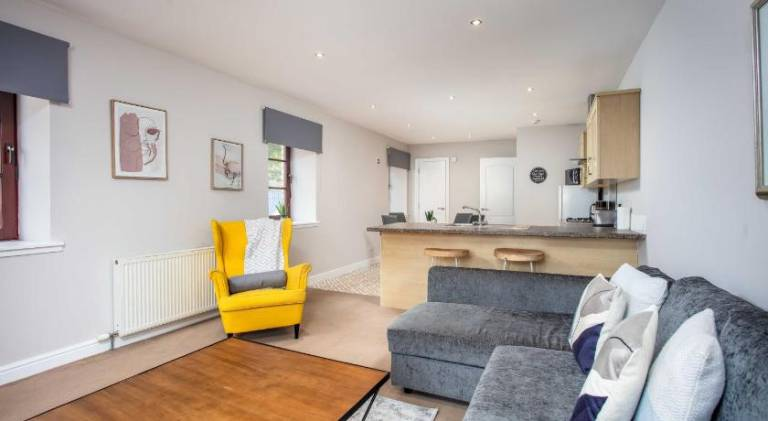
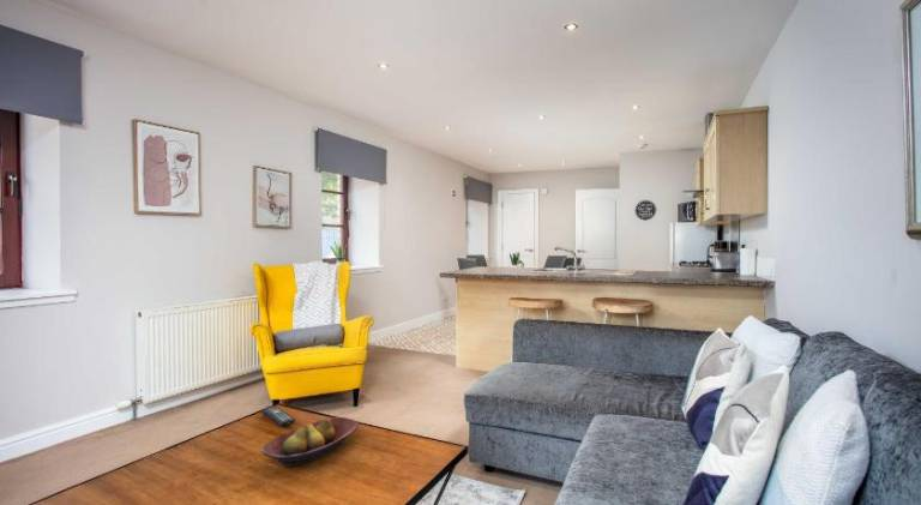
+ fruit bowl (313, 437)
+ remote control (277, 415)
